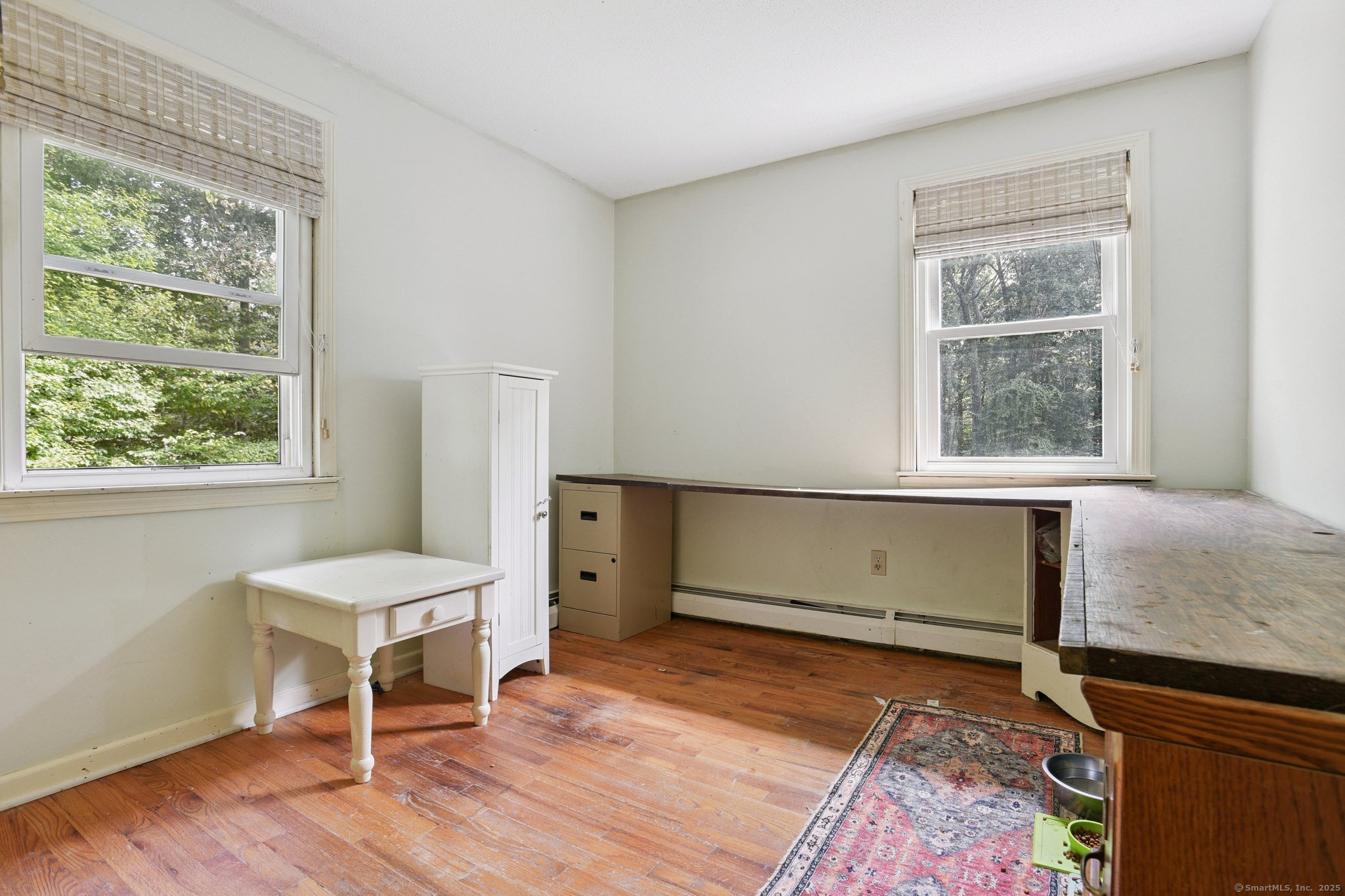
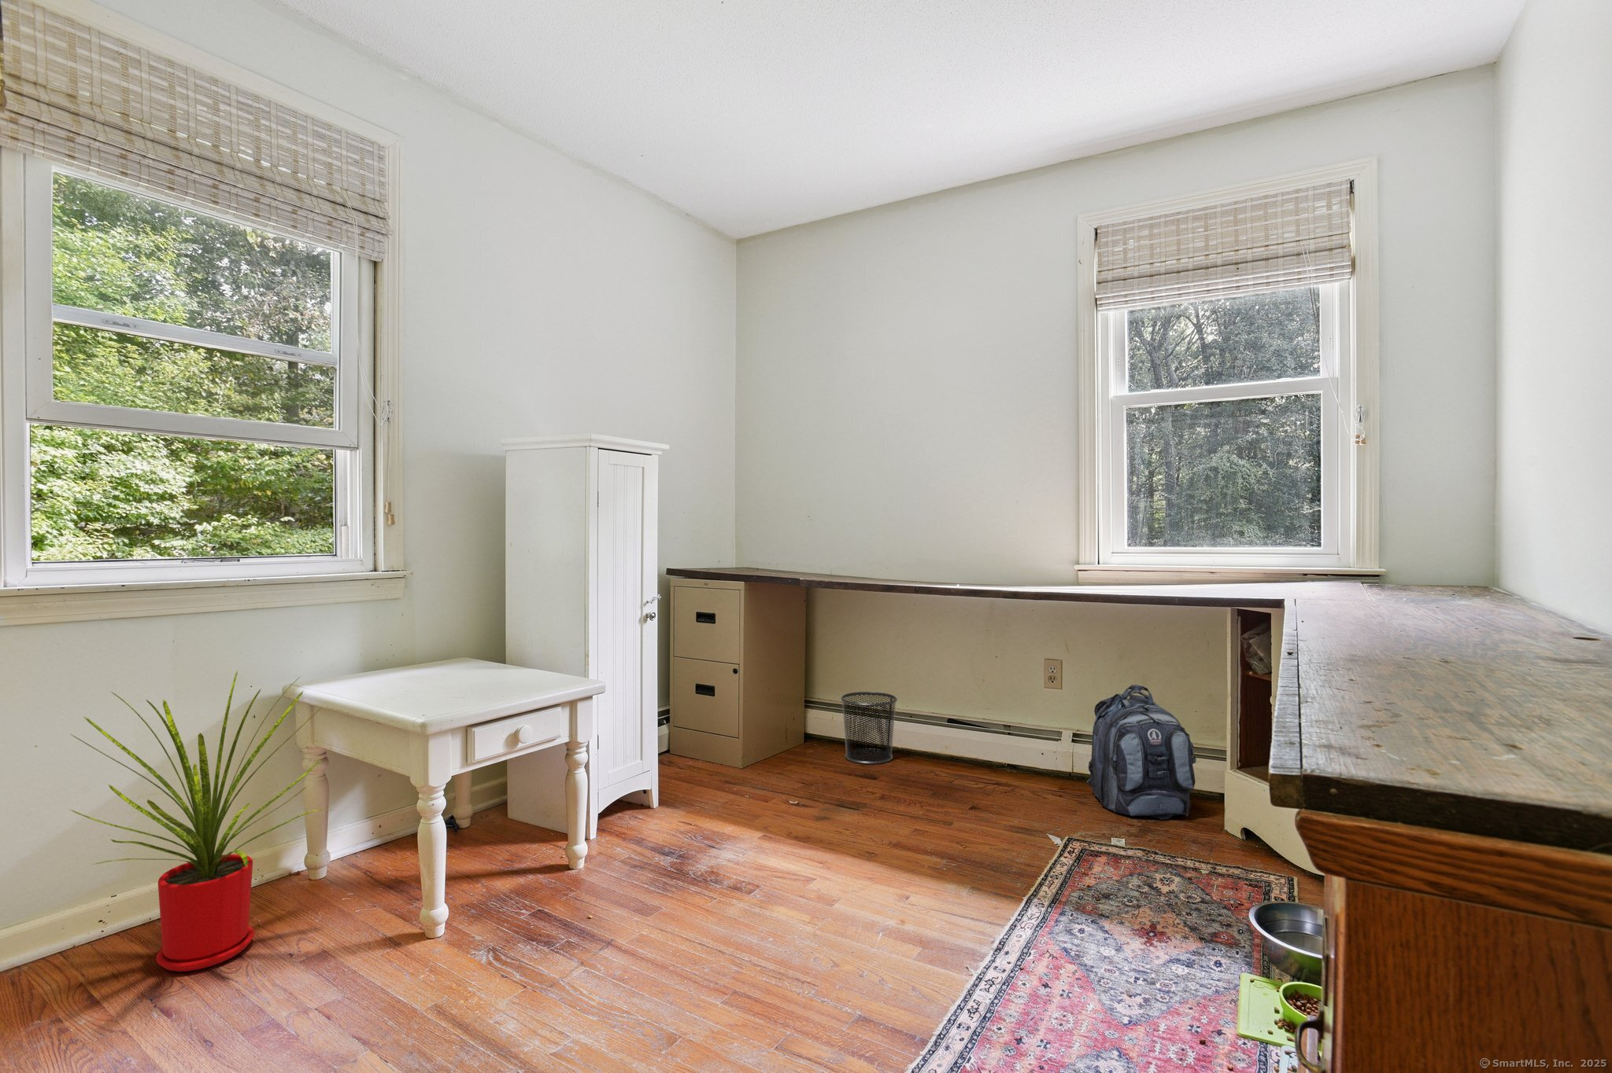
+ waste bin (868, 727)
+ house plant (205, 816)
+ backpack (1139, 745)
